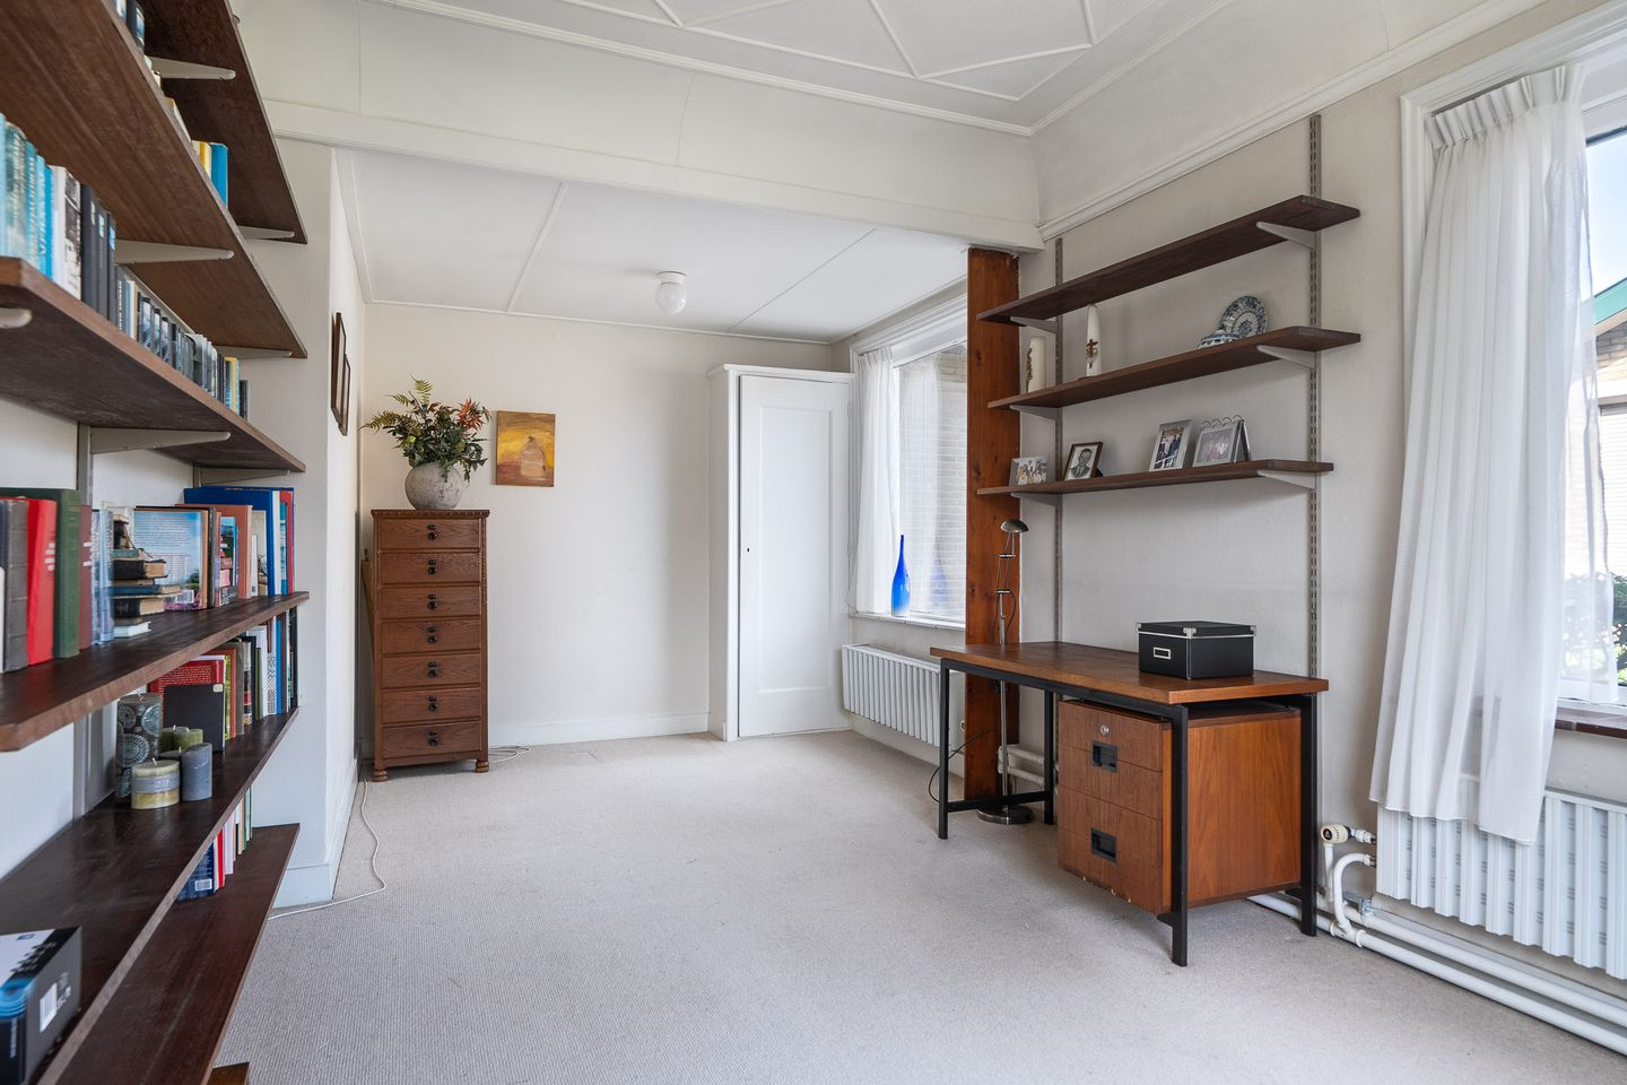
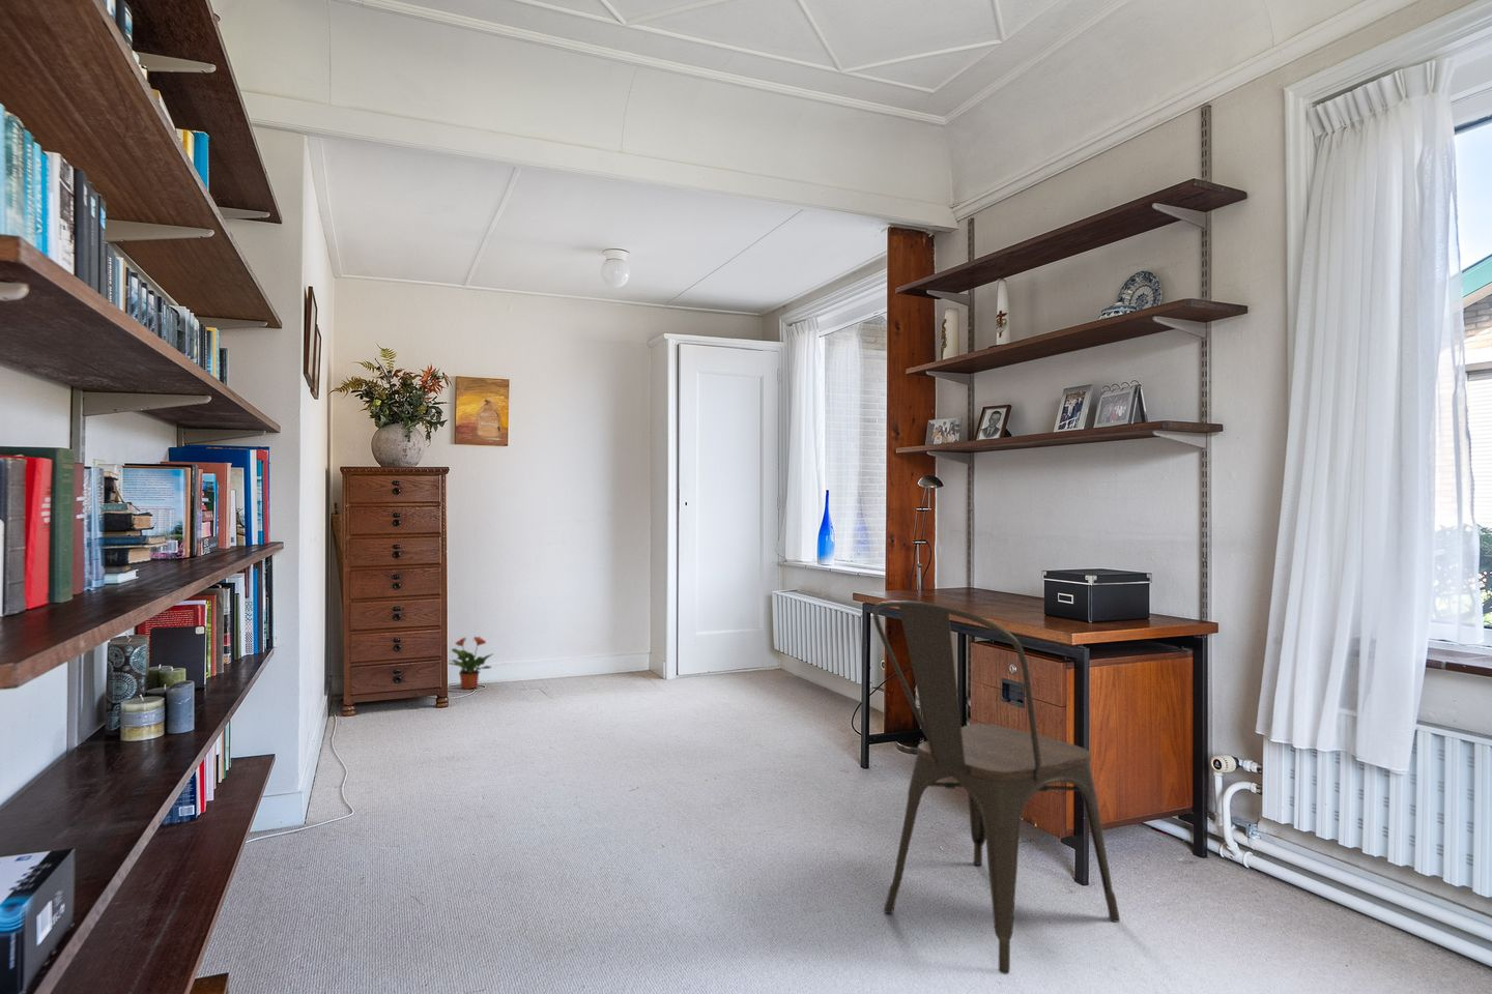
+ potted plant (470, 661)
+ chair (986, 755)
